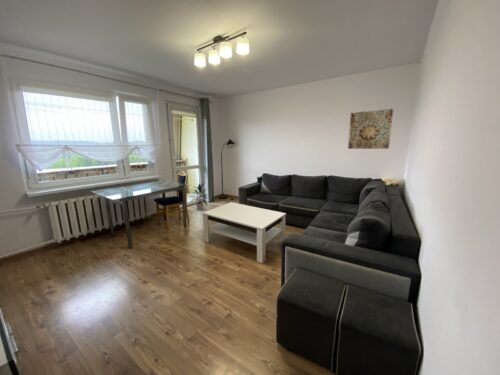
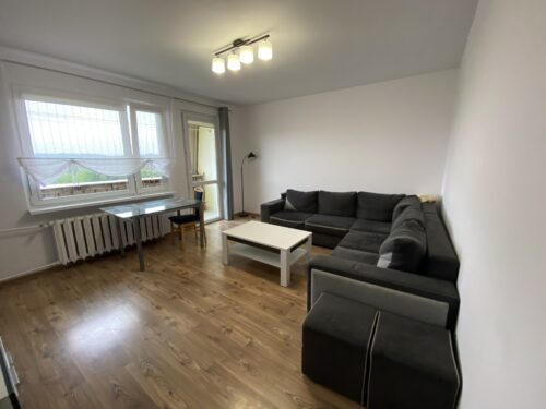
- wall art (369, 130)
- indoor plant (199, 196)
